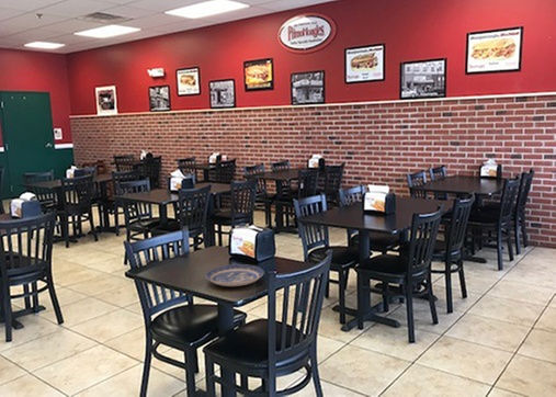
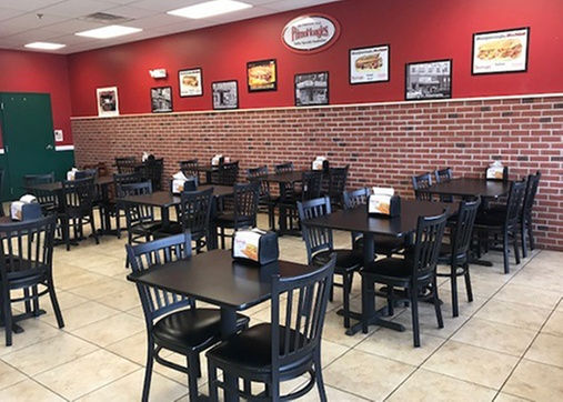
- plate (235, 276)
